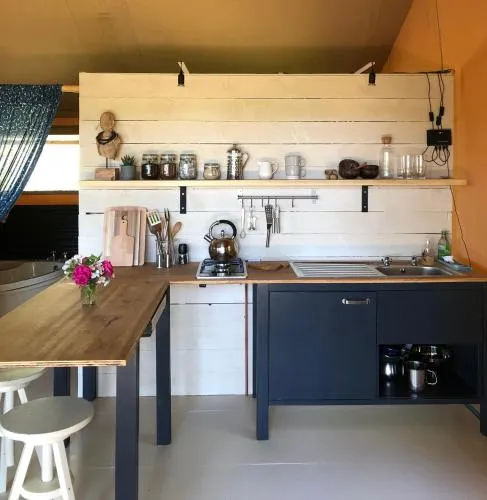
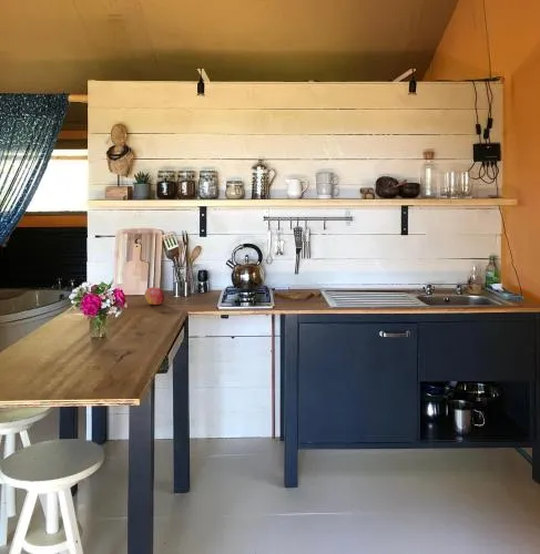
+ apple (154, 296)
